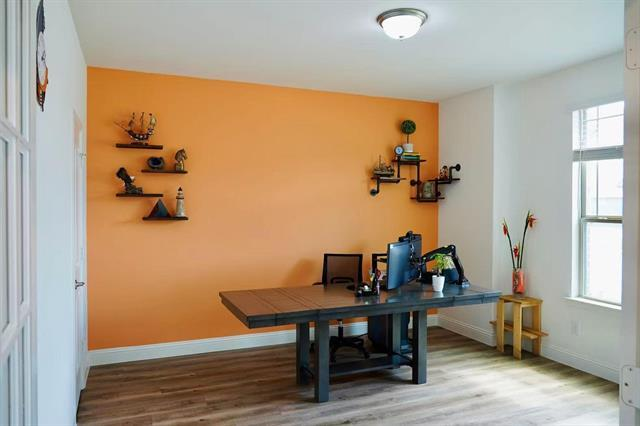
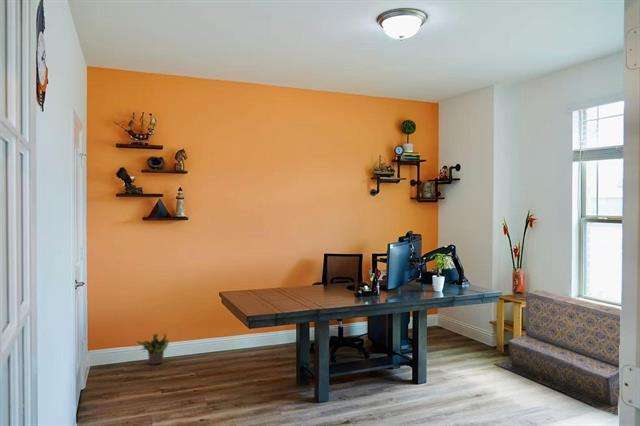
+ bench (573, 339)
+ potted plant (152, 347)
